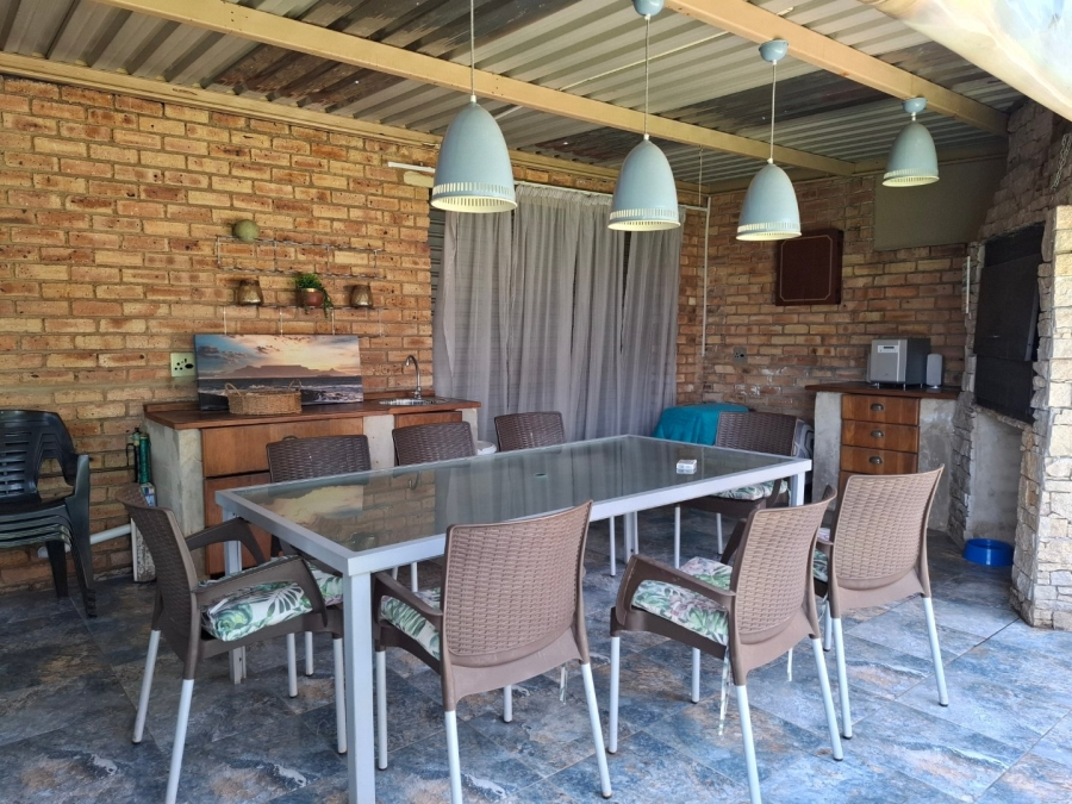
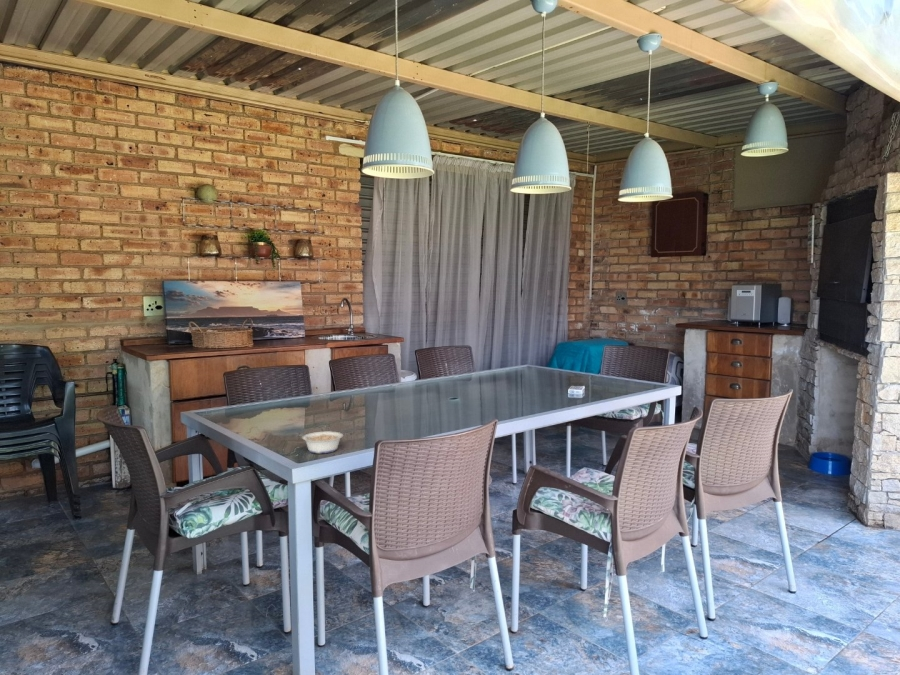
+ legume (321, 441)
